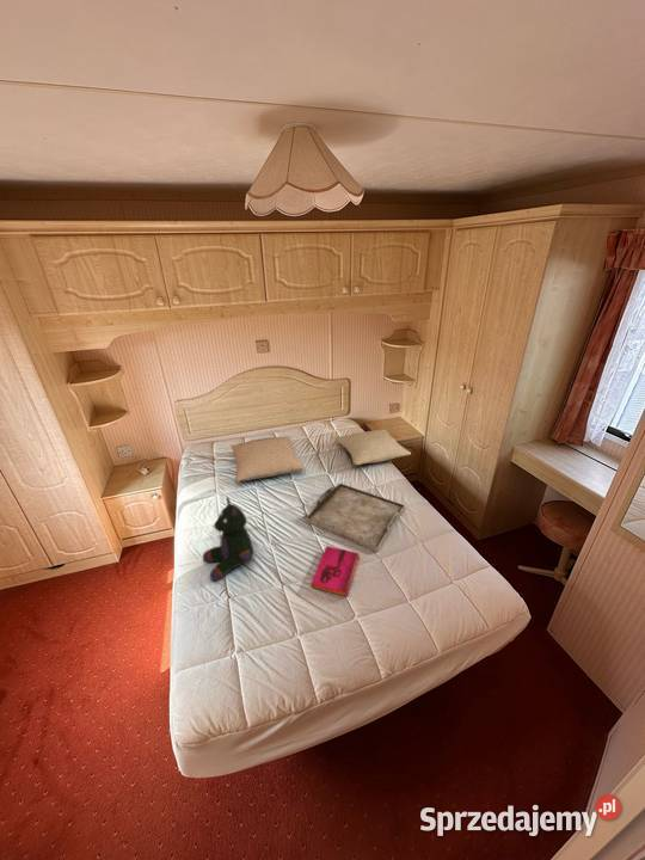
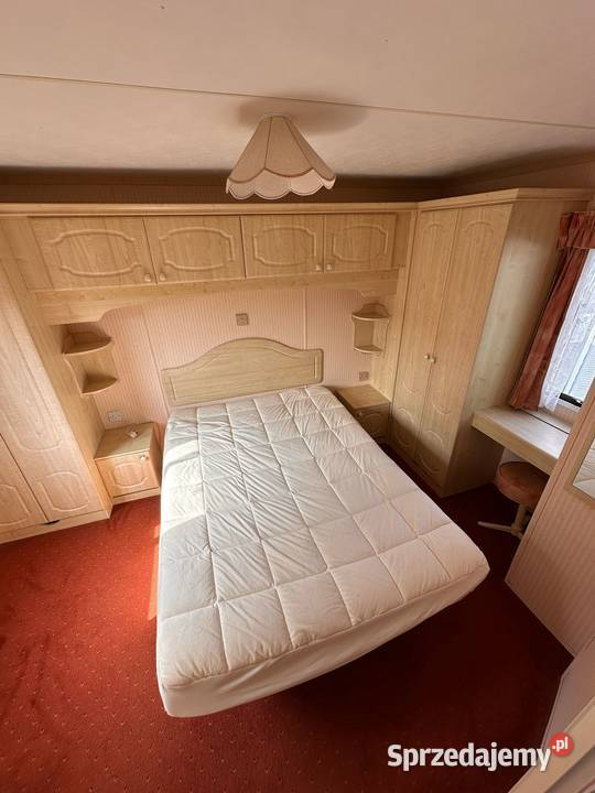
- serving tray (356, 510)
- hardback book (336, 569)
- pillow (370, 446)
- pillow (265, 456)
- stuffed bear (225, 535)
